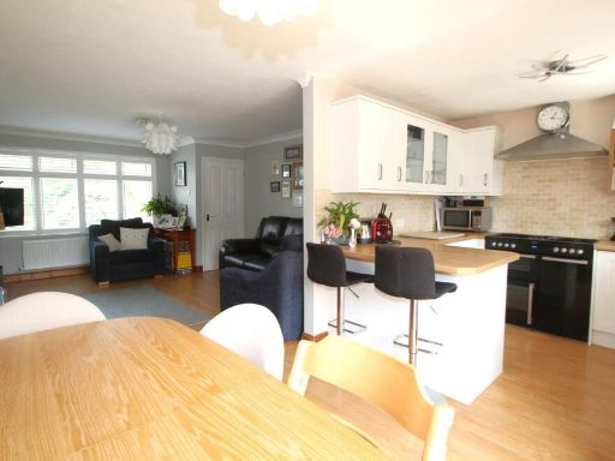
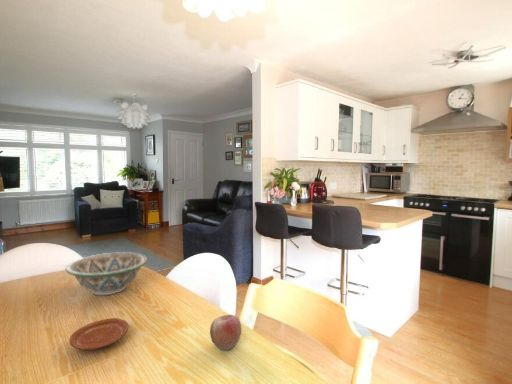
+ apple (225, 331)
+ decorative bowl (109, 275)
+ plate (100, 336)
